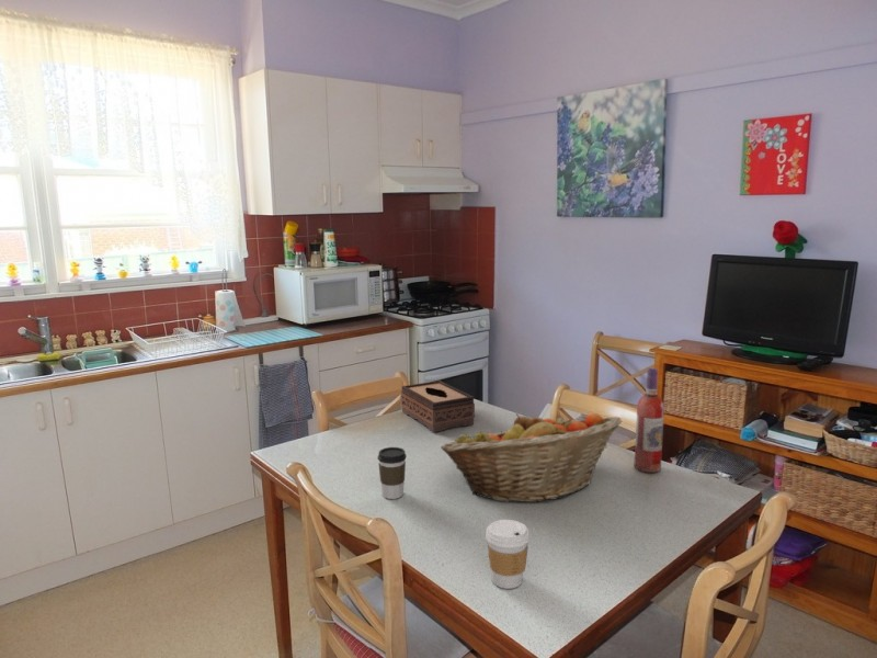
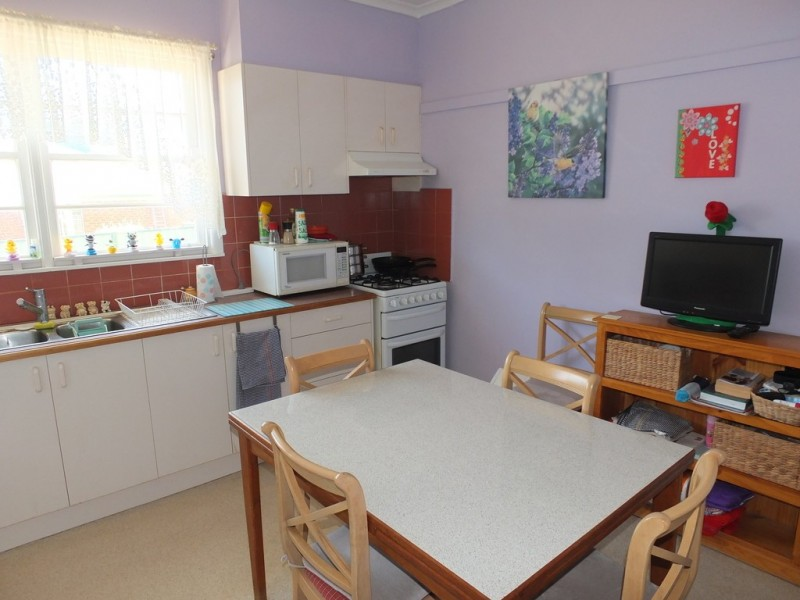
- wine bottle (649, 419)
- coffee cup (506, 553)
- tissue box (436, 405)
- coffee cup (391, 473)
- fruit basket (532, 447)
